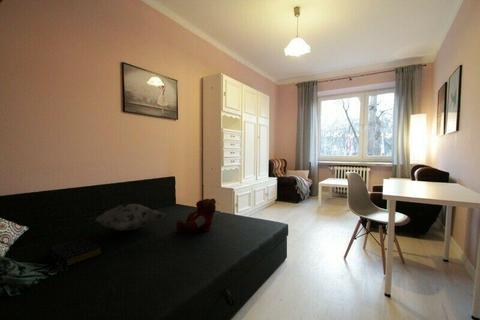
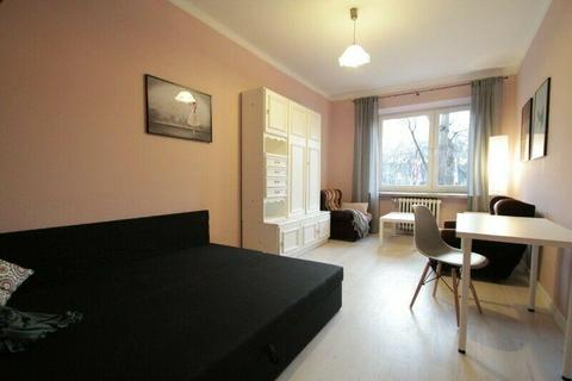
- teddy bear (196, 213)
- hardback book (74, 251)
- decorative pillow (128, 217)
